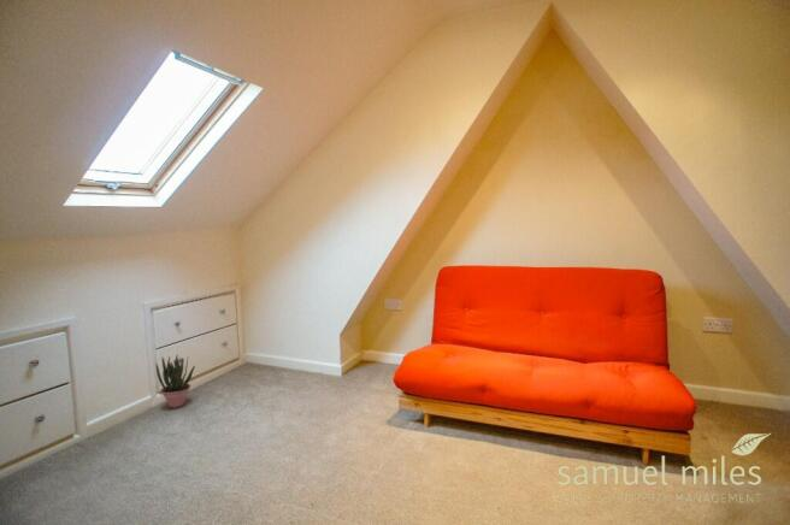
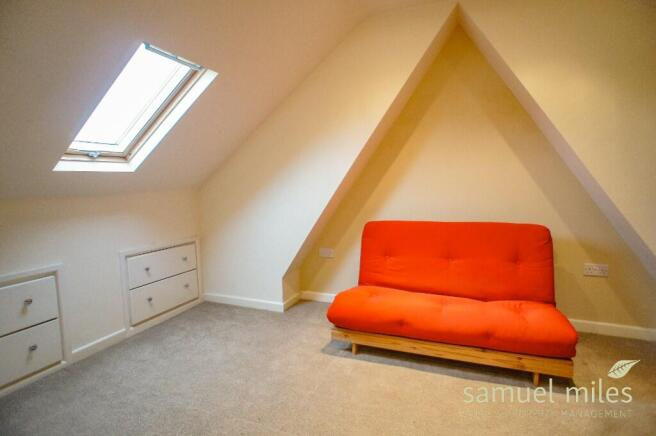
- potted plant (176, 379)
